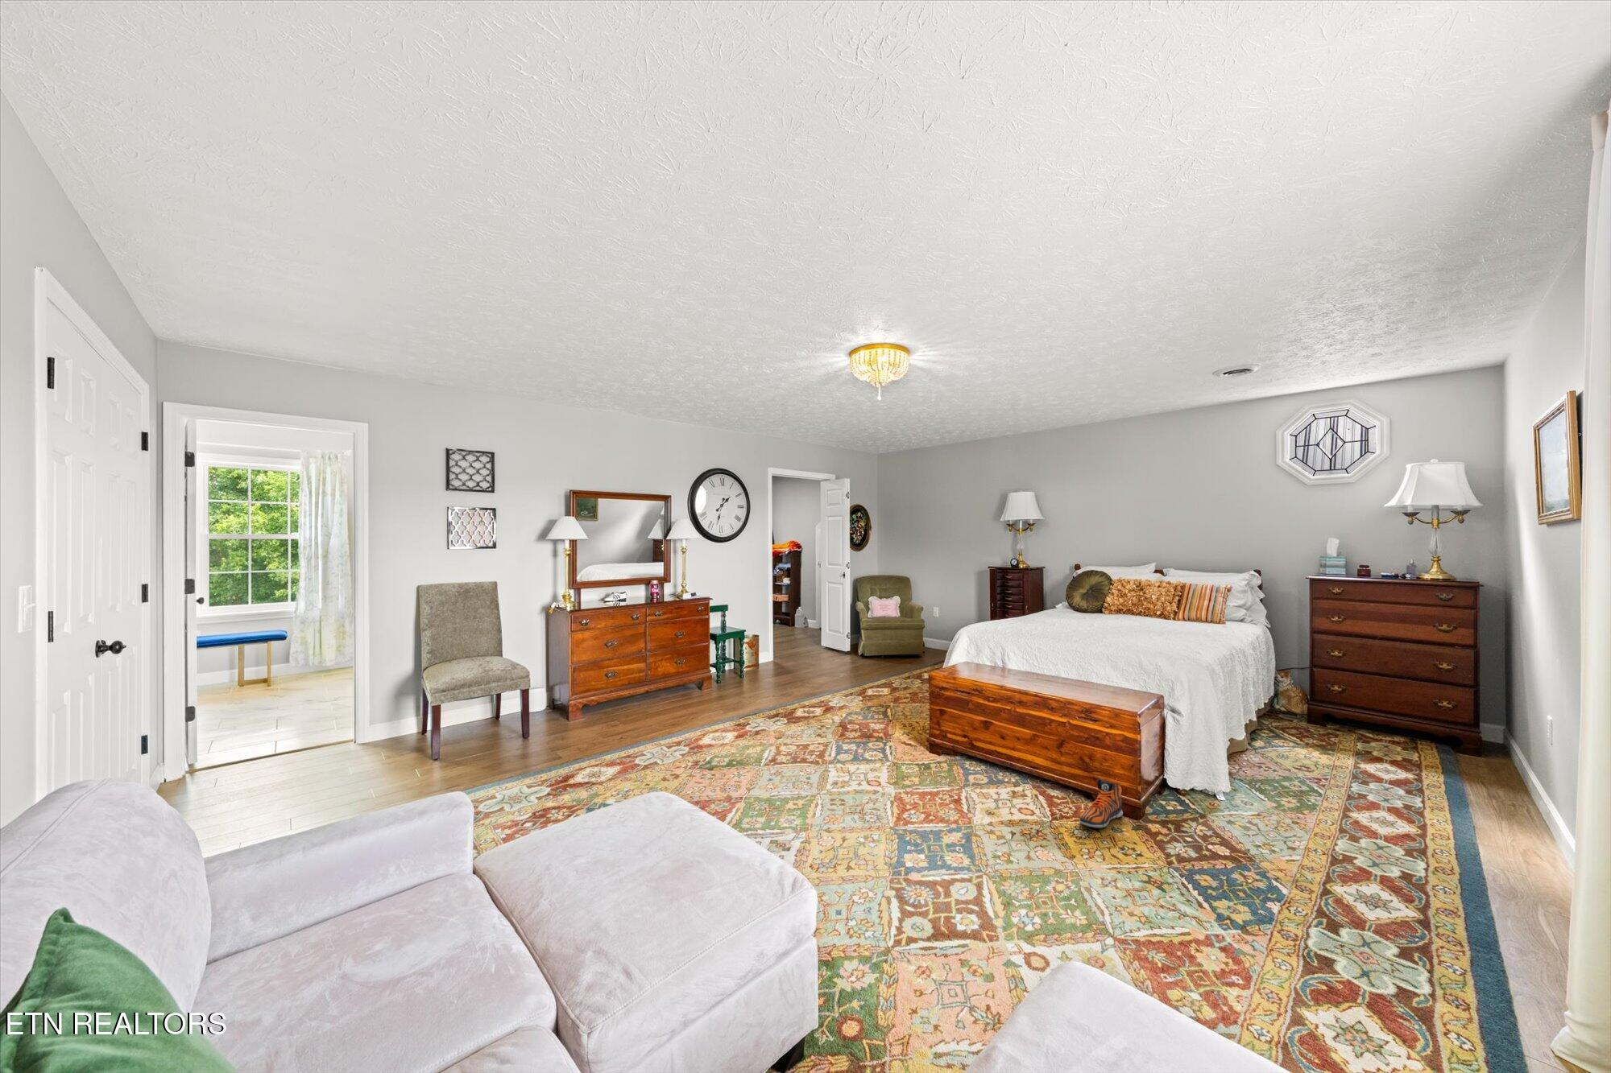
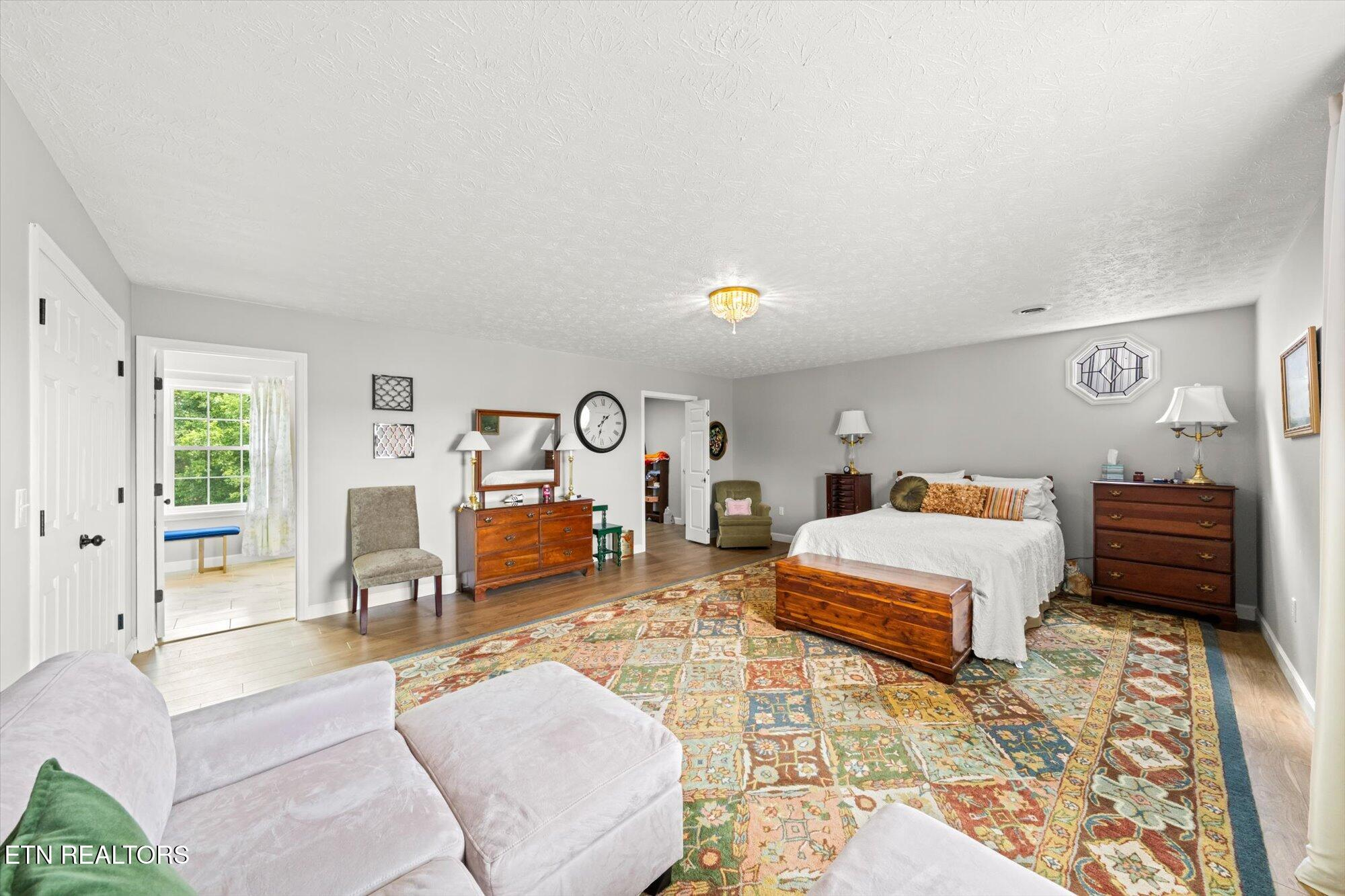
- sneaker (1100, 800)
